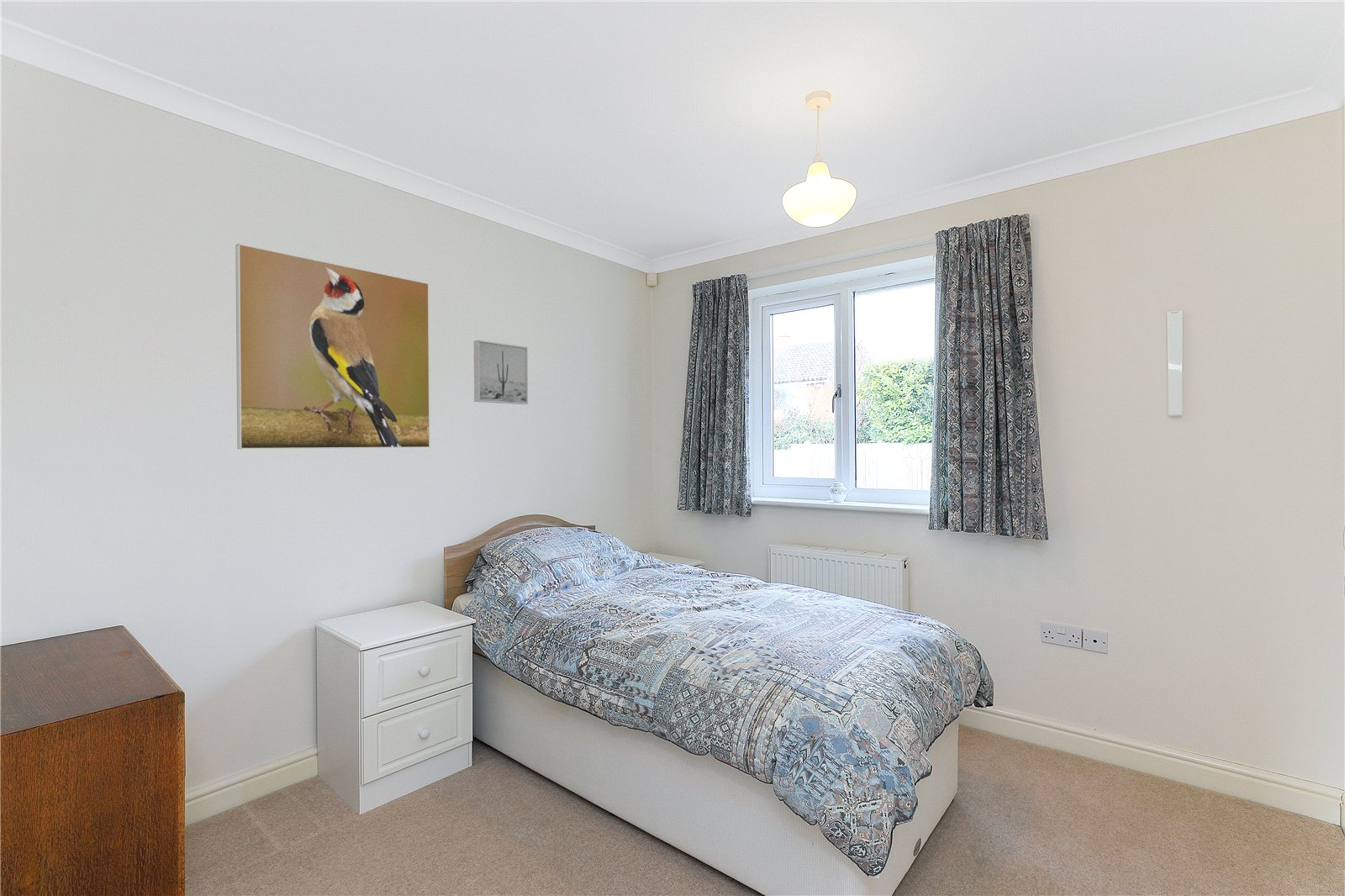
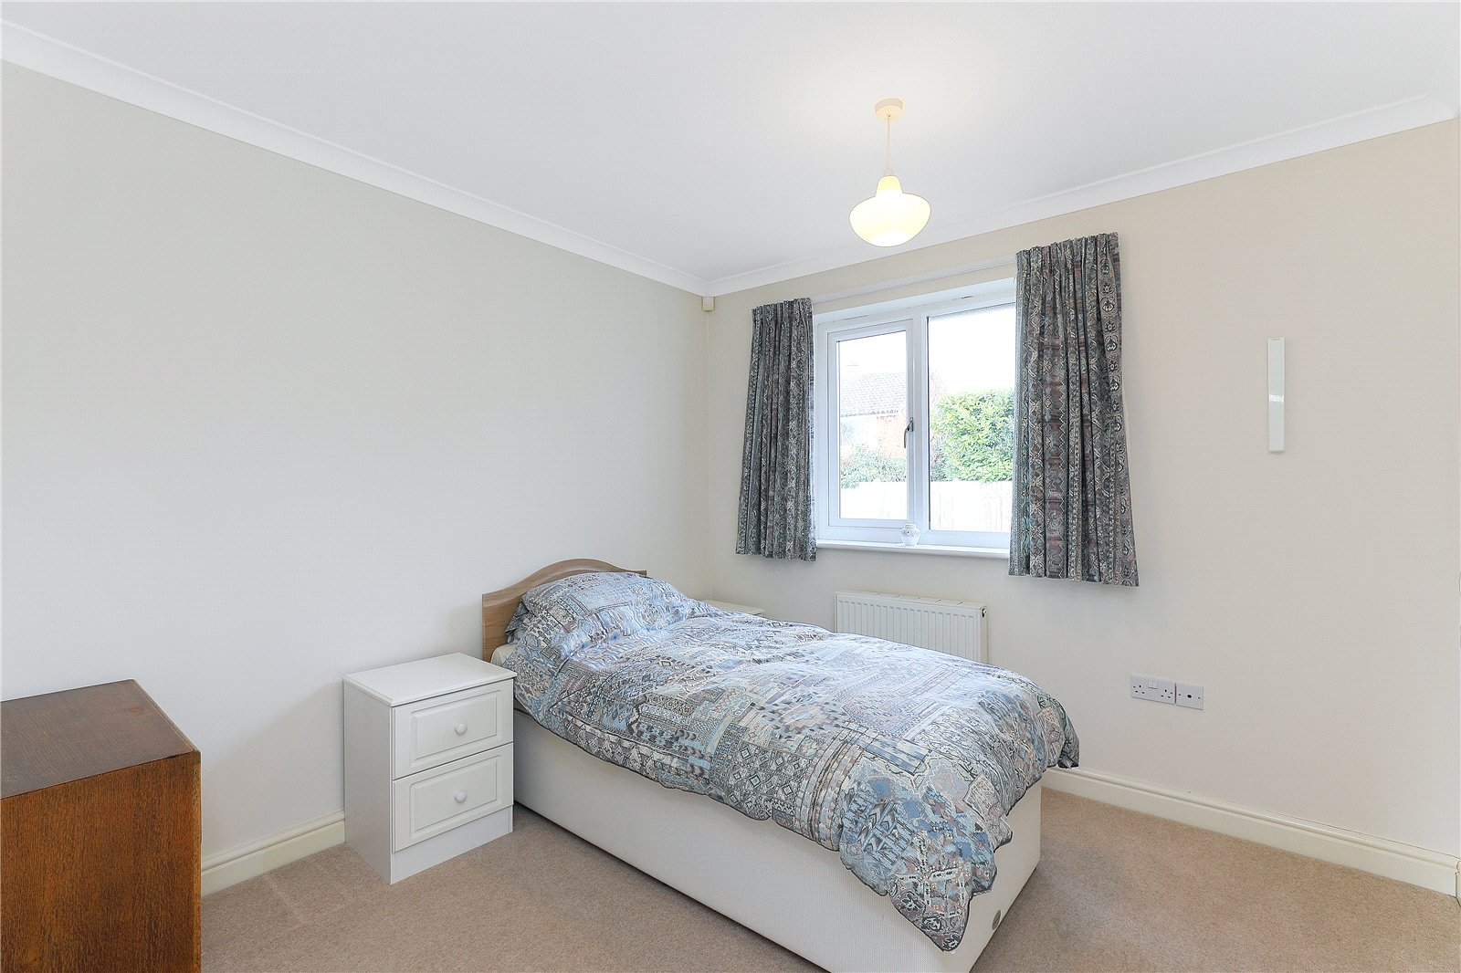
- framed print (343, 357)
- wall art (501, 373)
